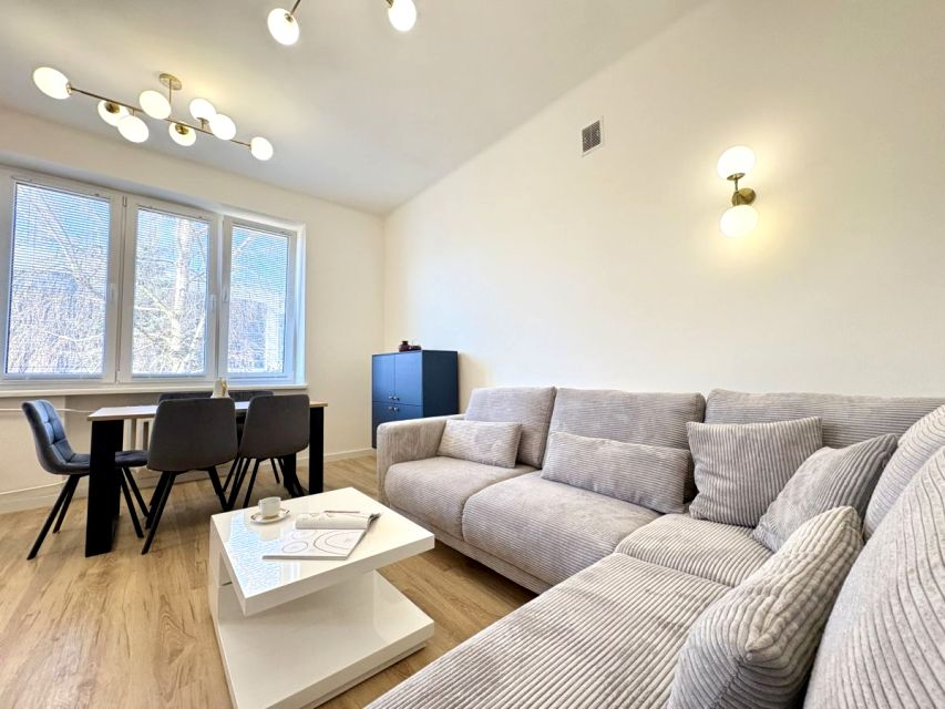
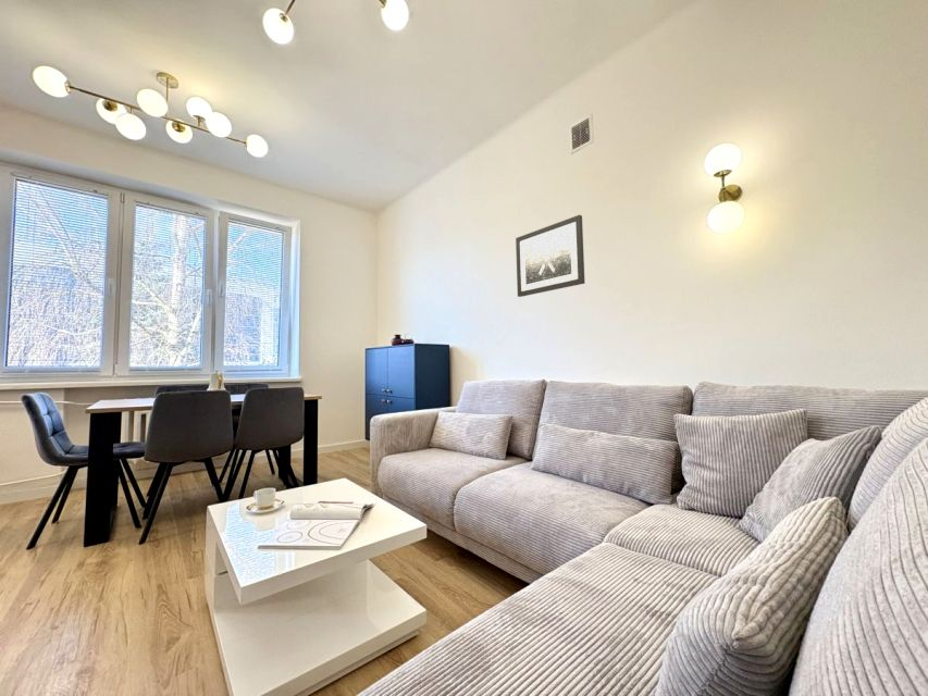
+ wall art (547, 259)
